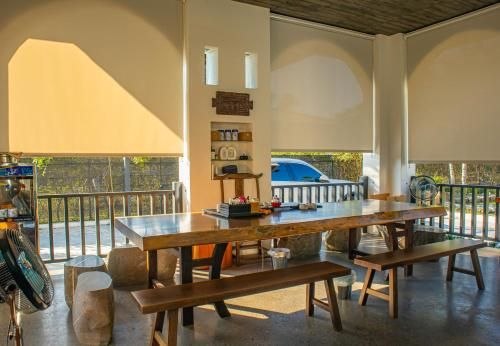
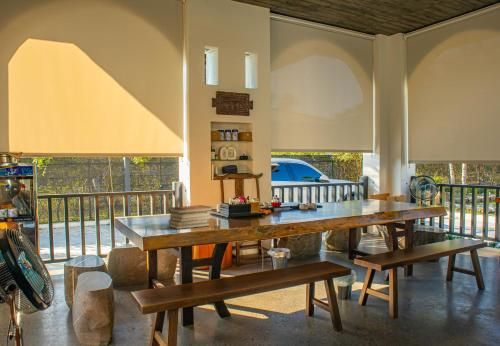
+ book stack (190, 216)
